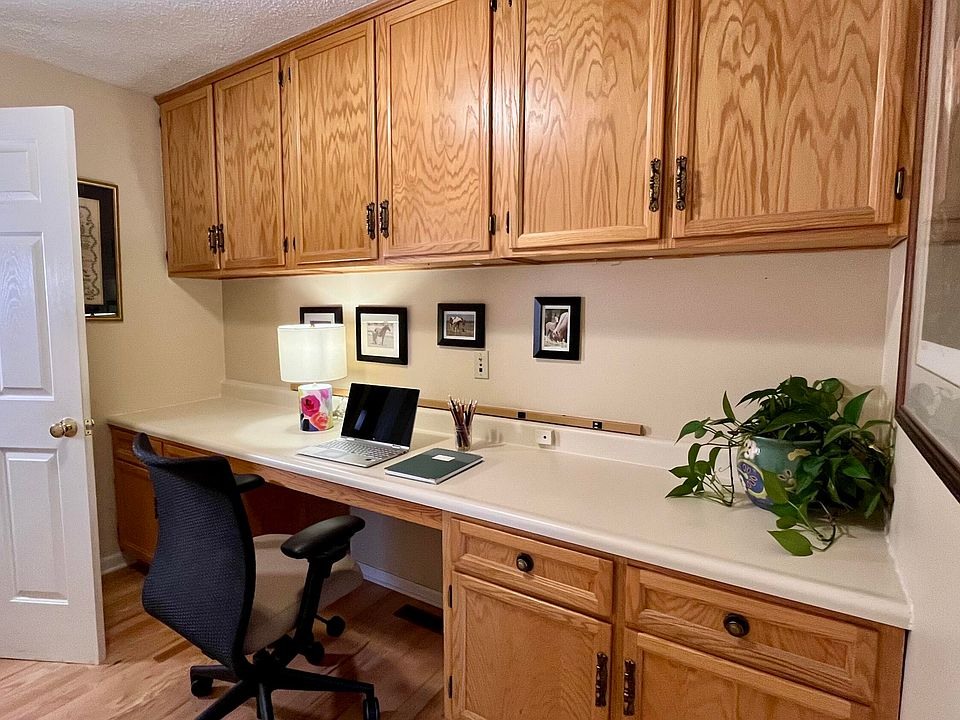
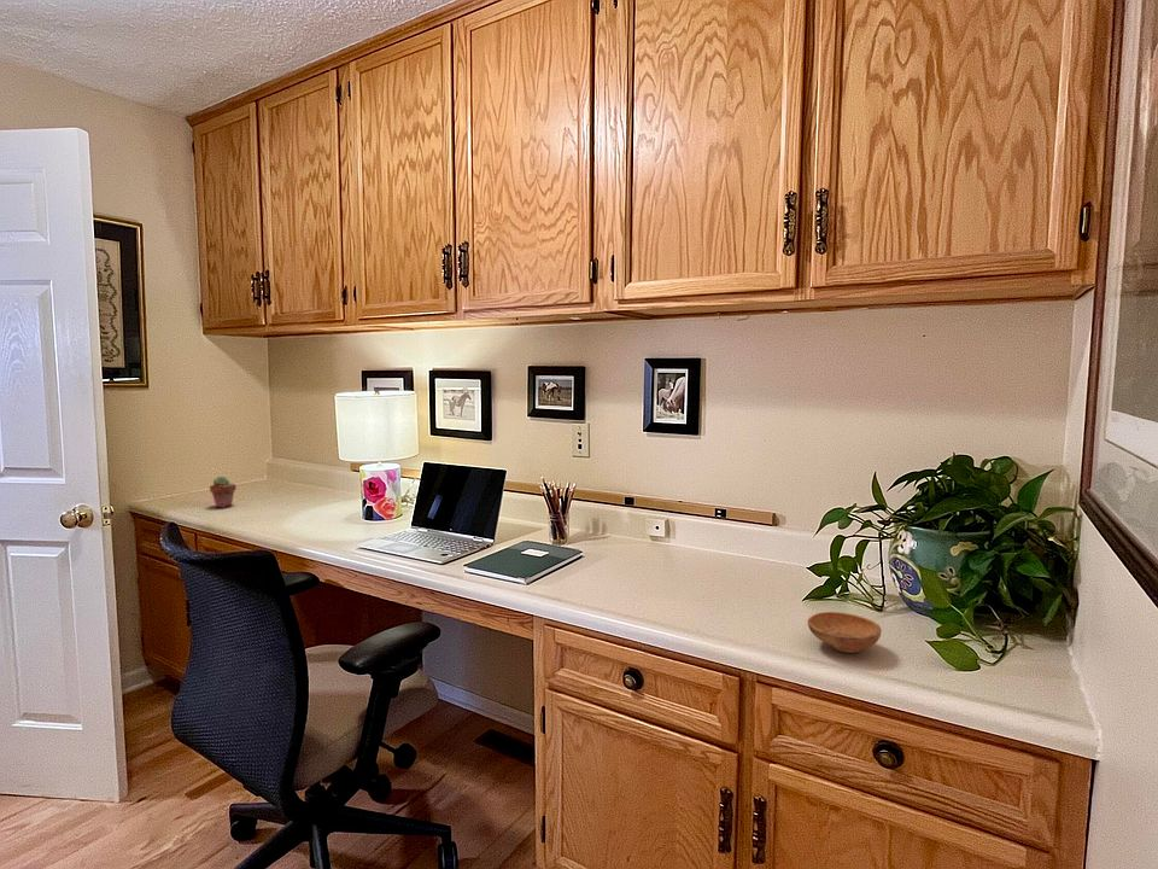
+ potted succulent (222, 490)
+ bowl (842, 635)
